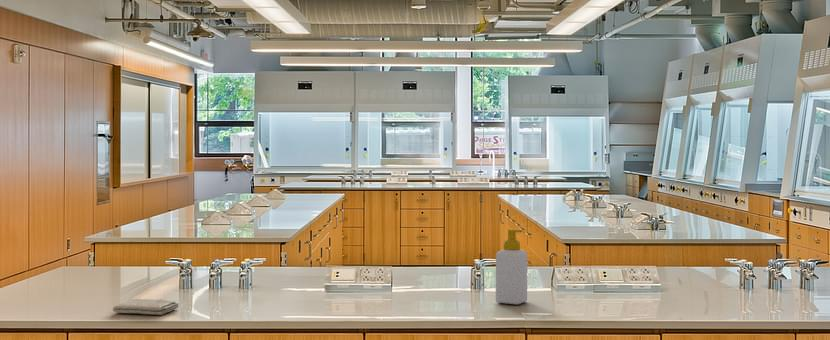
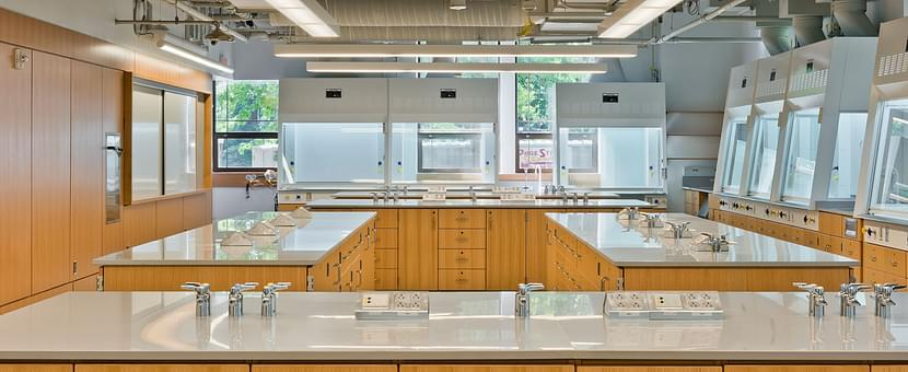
- soap bottle (511, 265)
- washcloth (146, 306)
